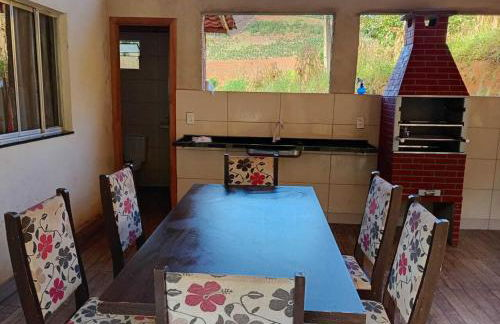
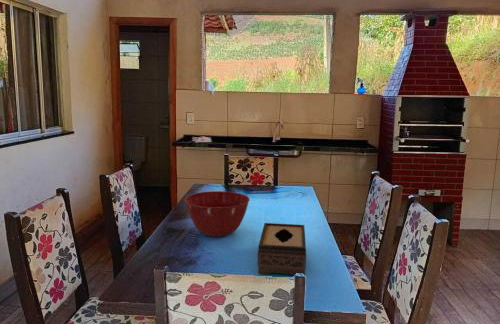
+ tissue box (282, 247)
+ mixing bowl (217, 215)
